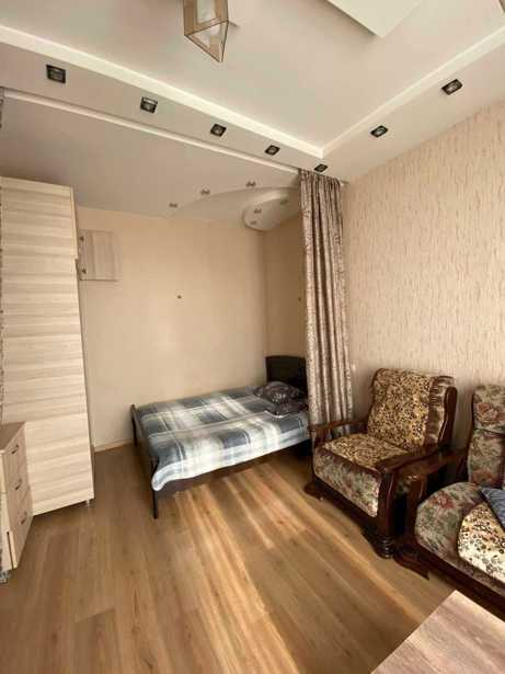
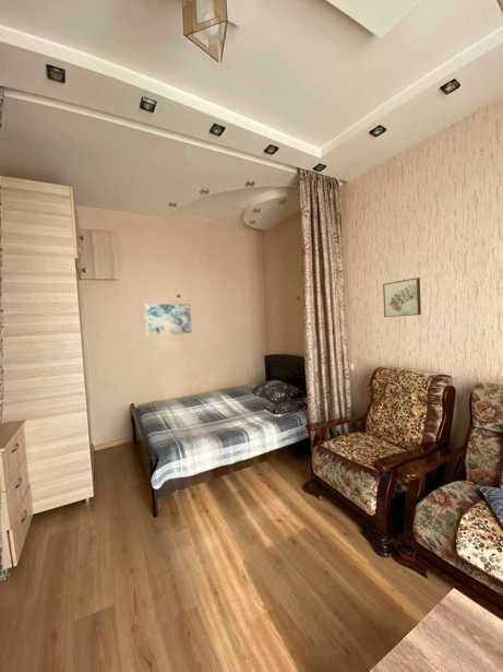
+ wall art (400, 298)
+ wall art (168, 319)
